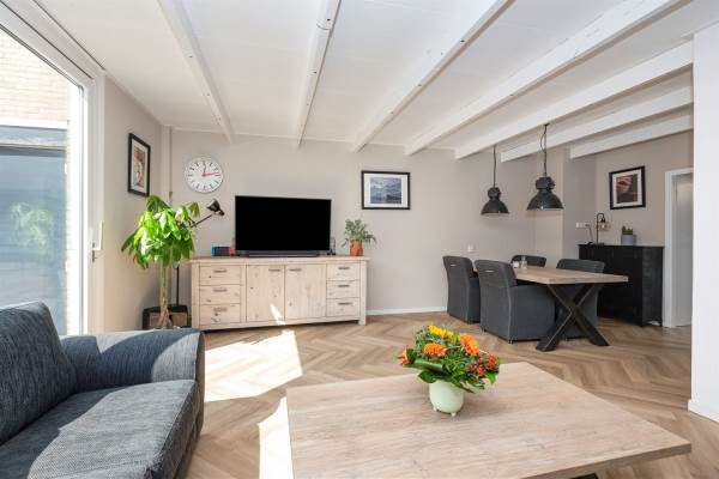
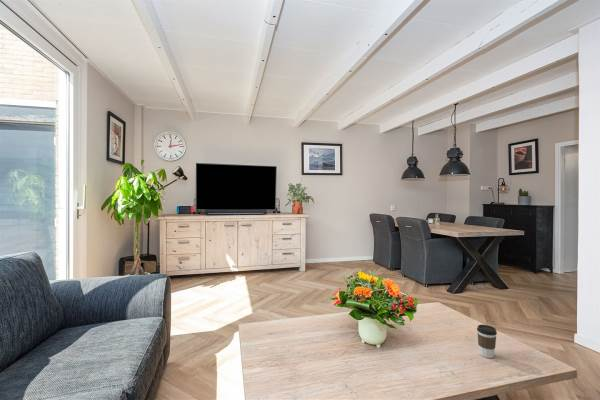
+ coffee cup (486, 341)
